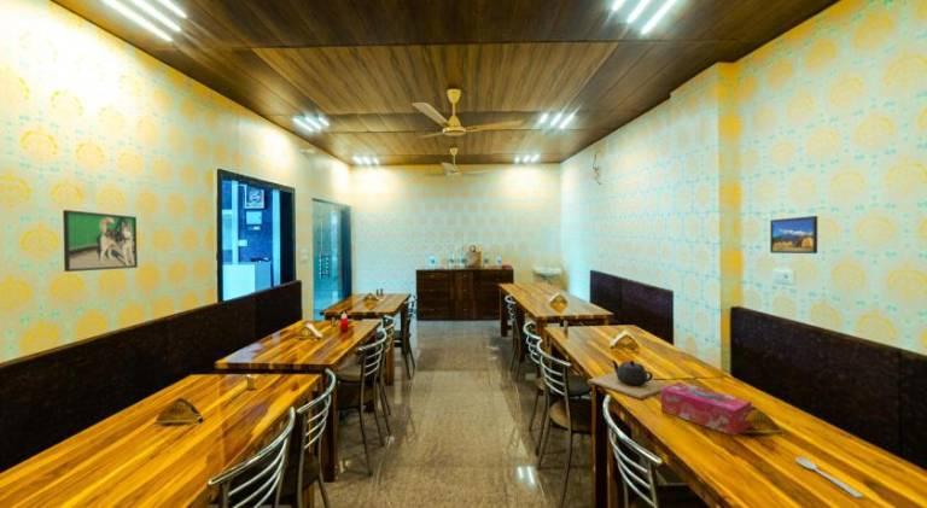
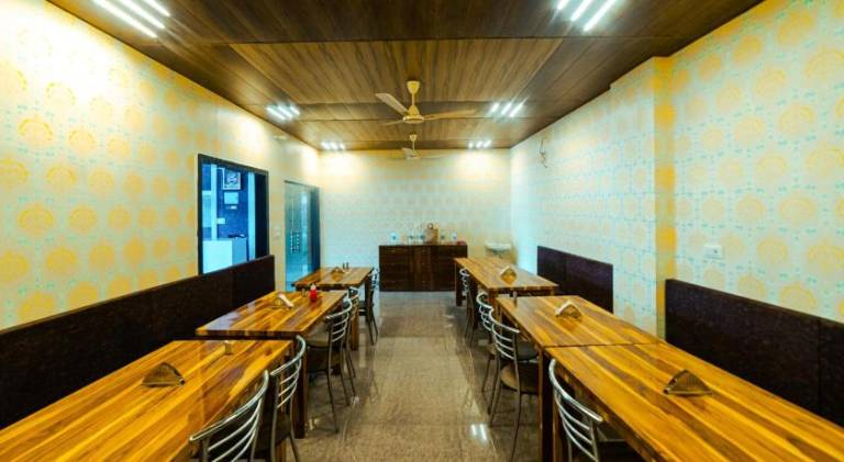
- tissue box (704, 405)
- spoon (827, 474)
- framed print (792, 235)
- teapot (629, 372)
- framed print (104, 241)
